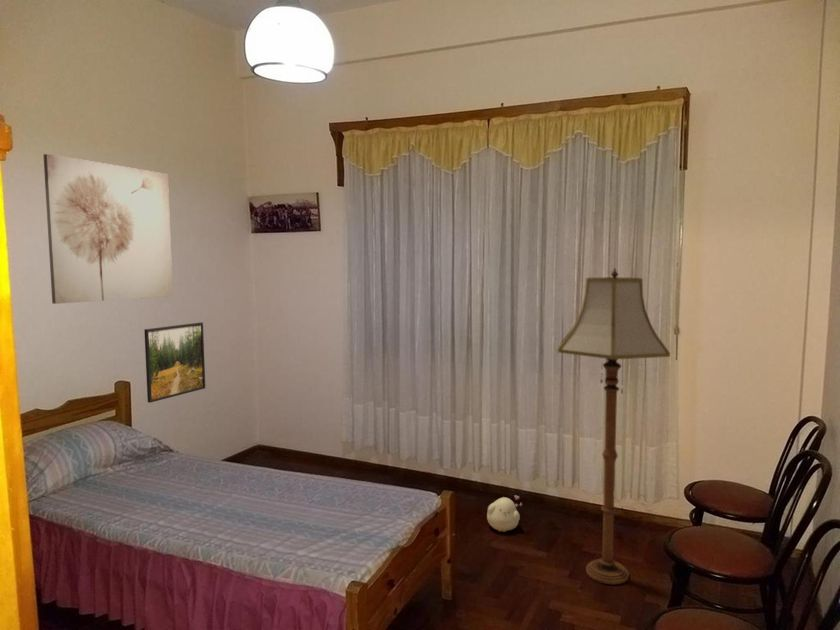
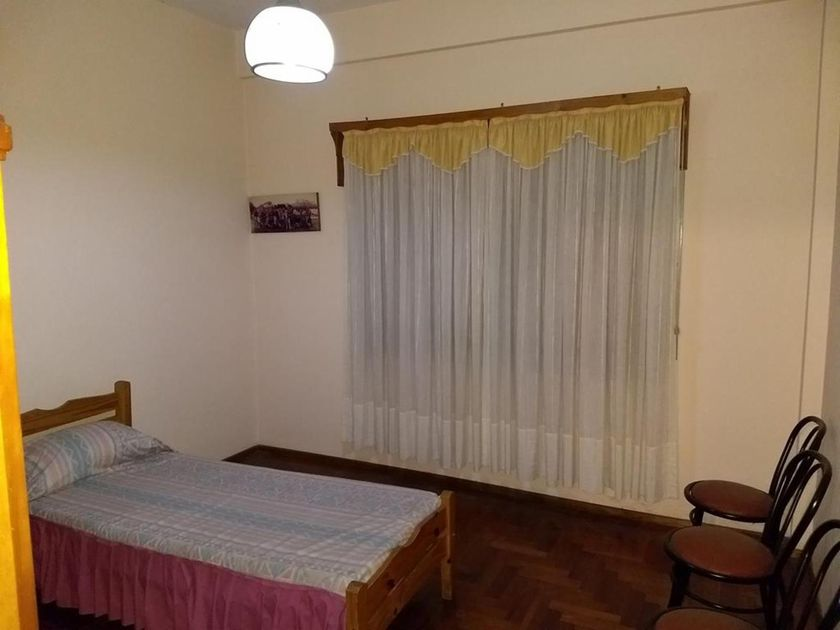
- plush toy (504, 510)
- wall art (115, 232)
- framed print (176, 360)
- floor lamp (610, 424)
